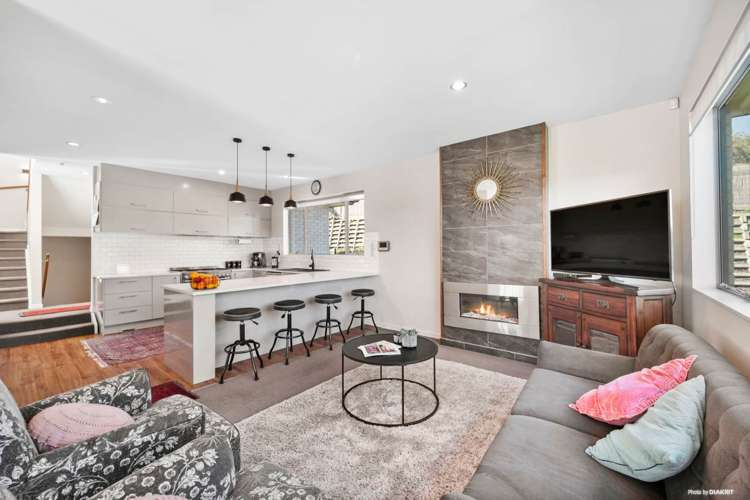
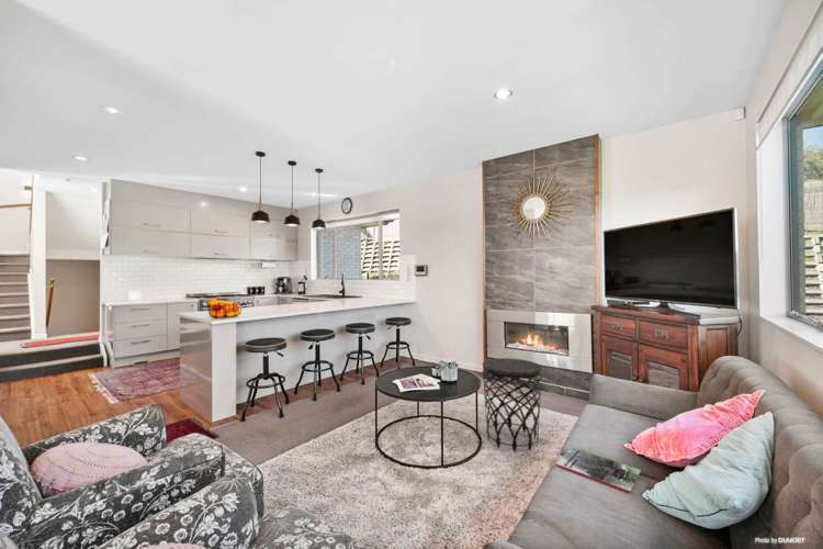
+ side table (511, 401)
+ magazine (597, 467)
